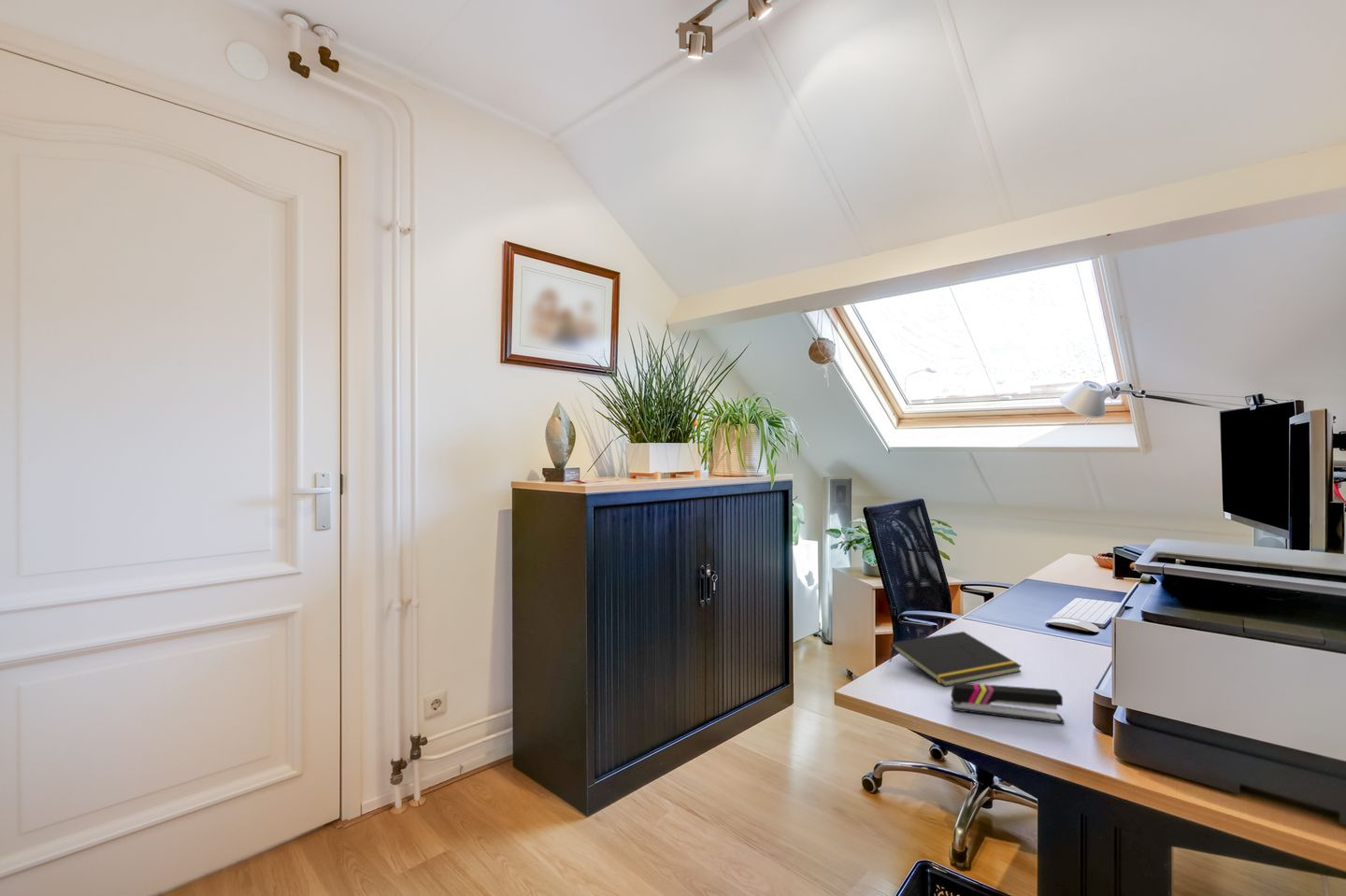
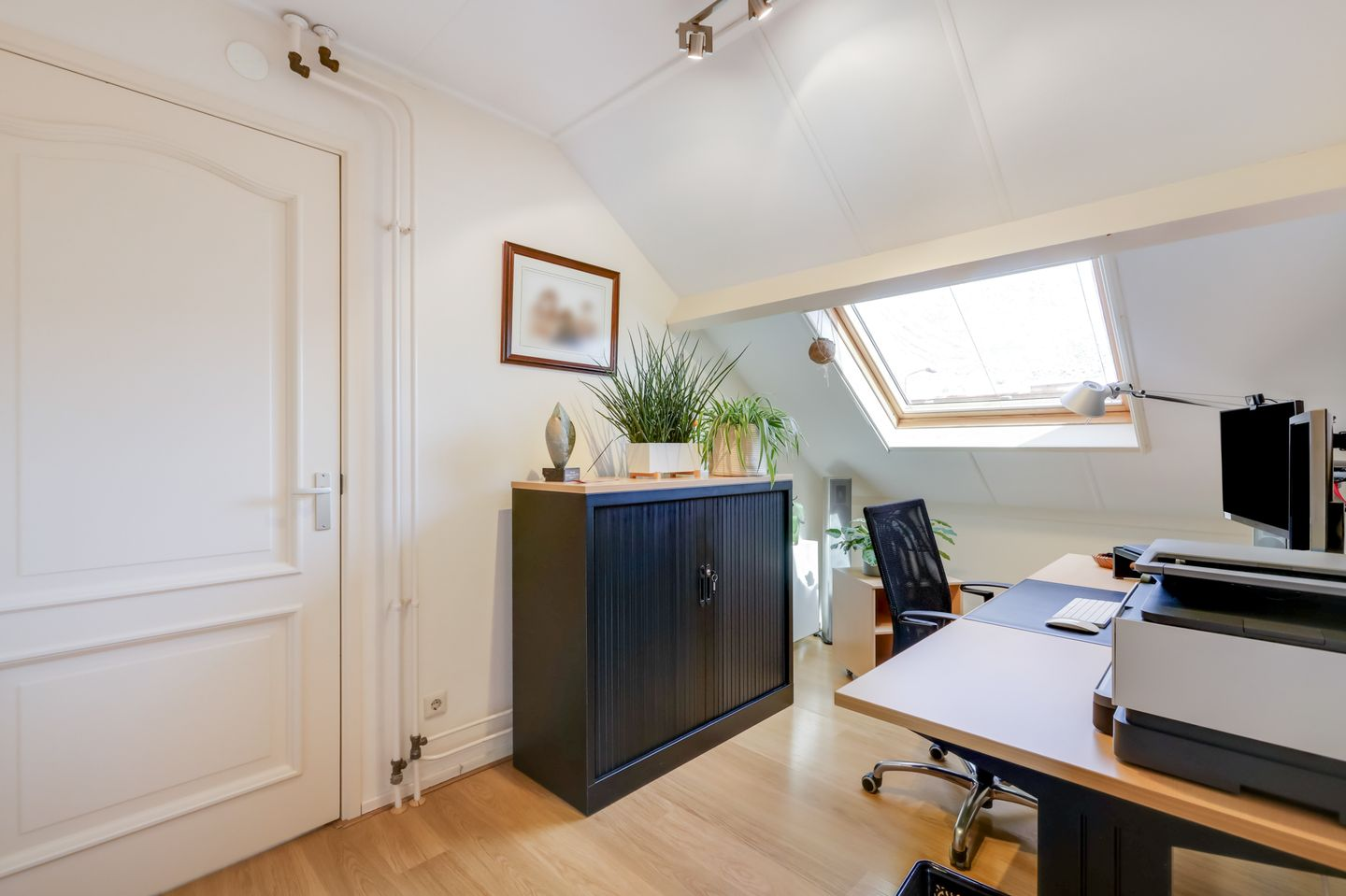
- notepad (954, 656)
- stapler (1005, 700)
